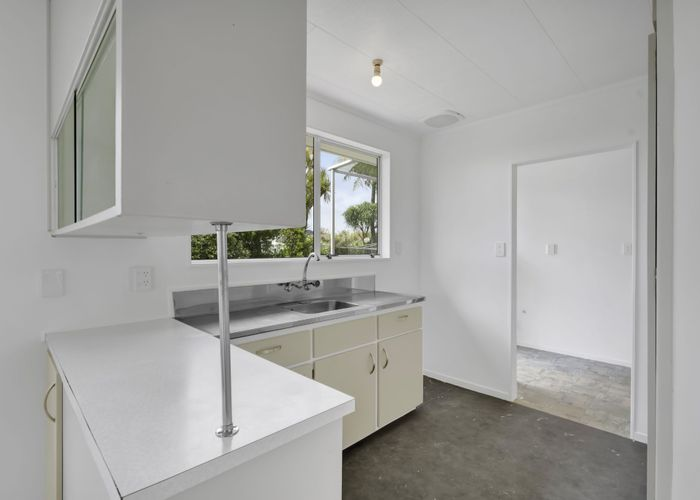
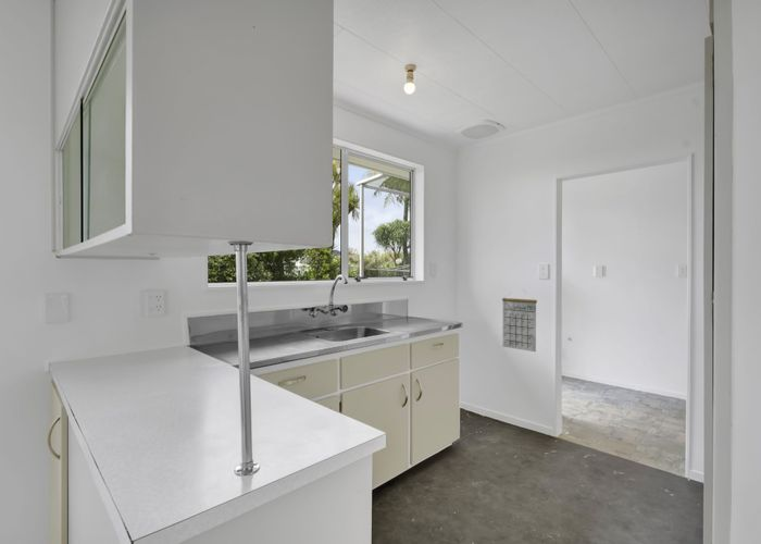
+ calendar (519, 318)
